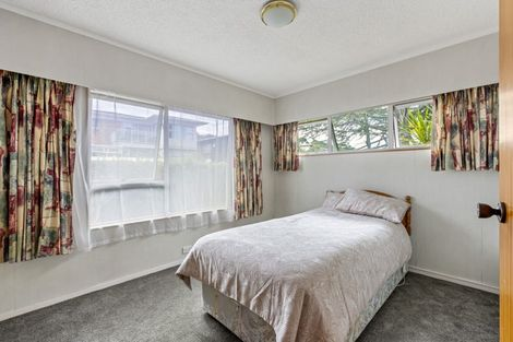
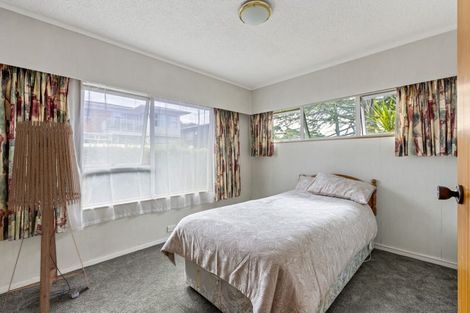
+ floor lamp (47, 211)
